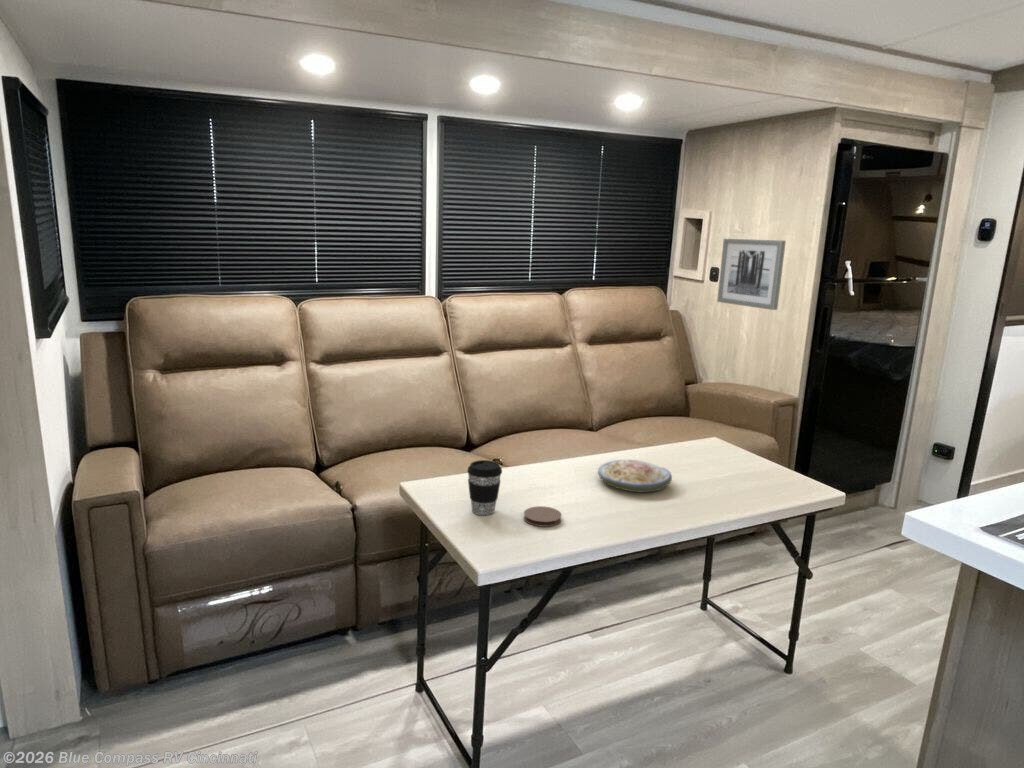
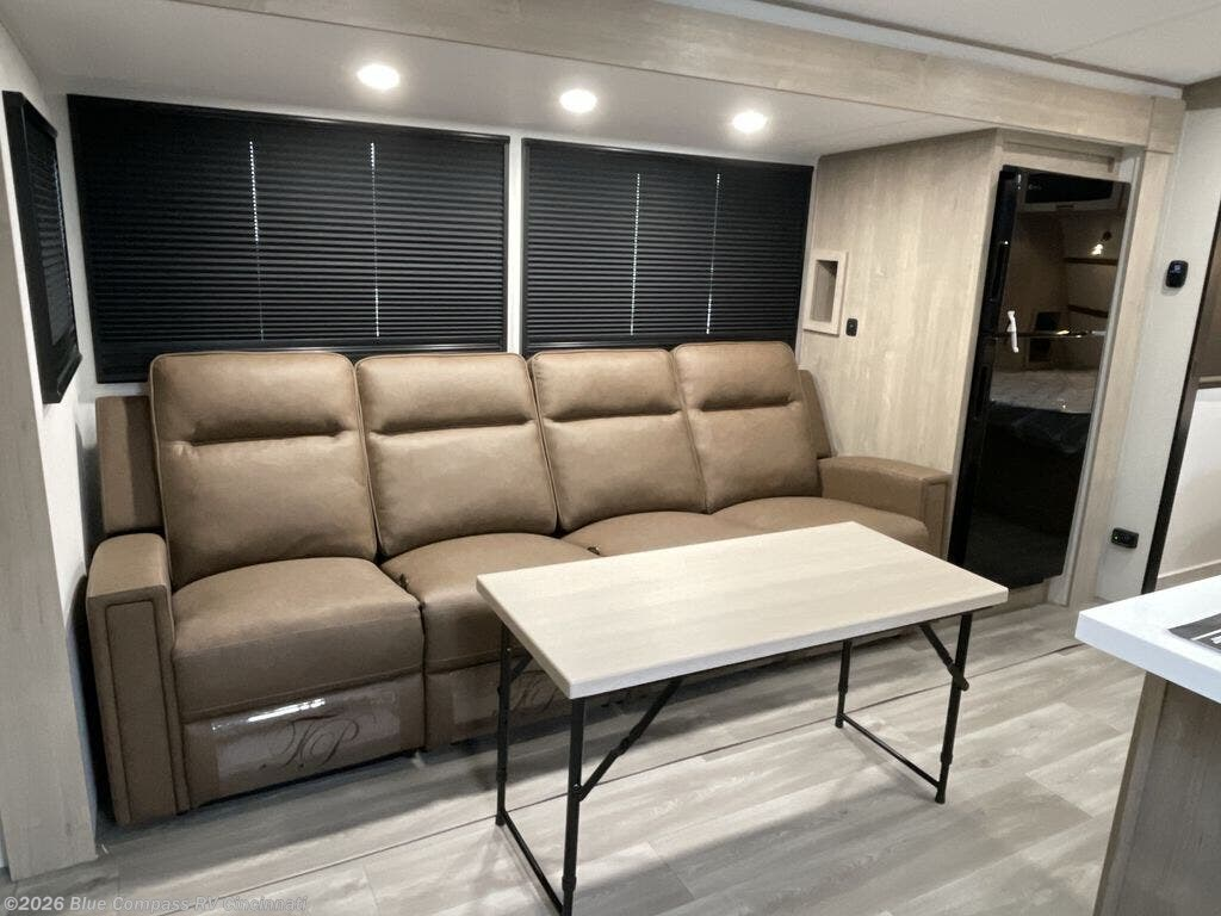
- soup (634, 473)
- coaster (542, 516)
- coffee cup (484, 488)
- wall art (749, 273)
